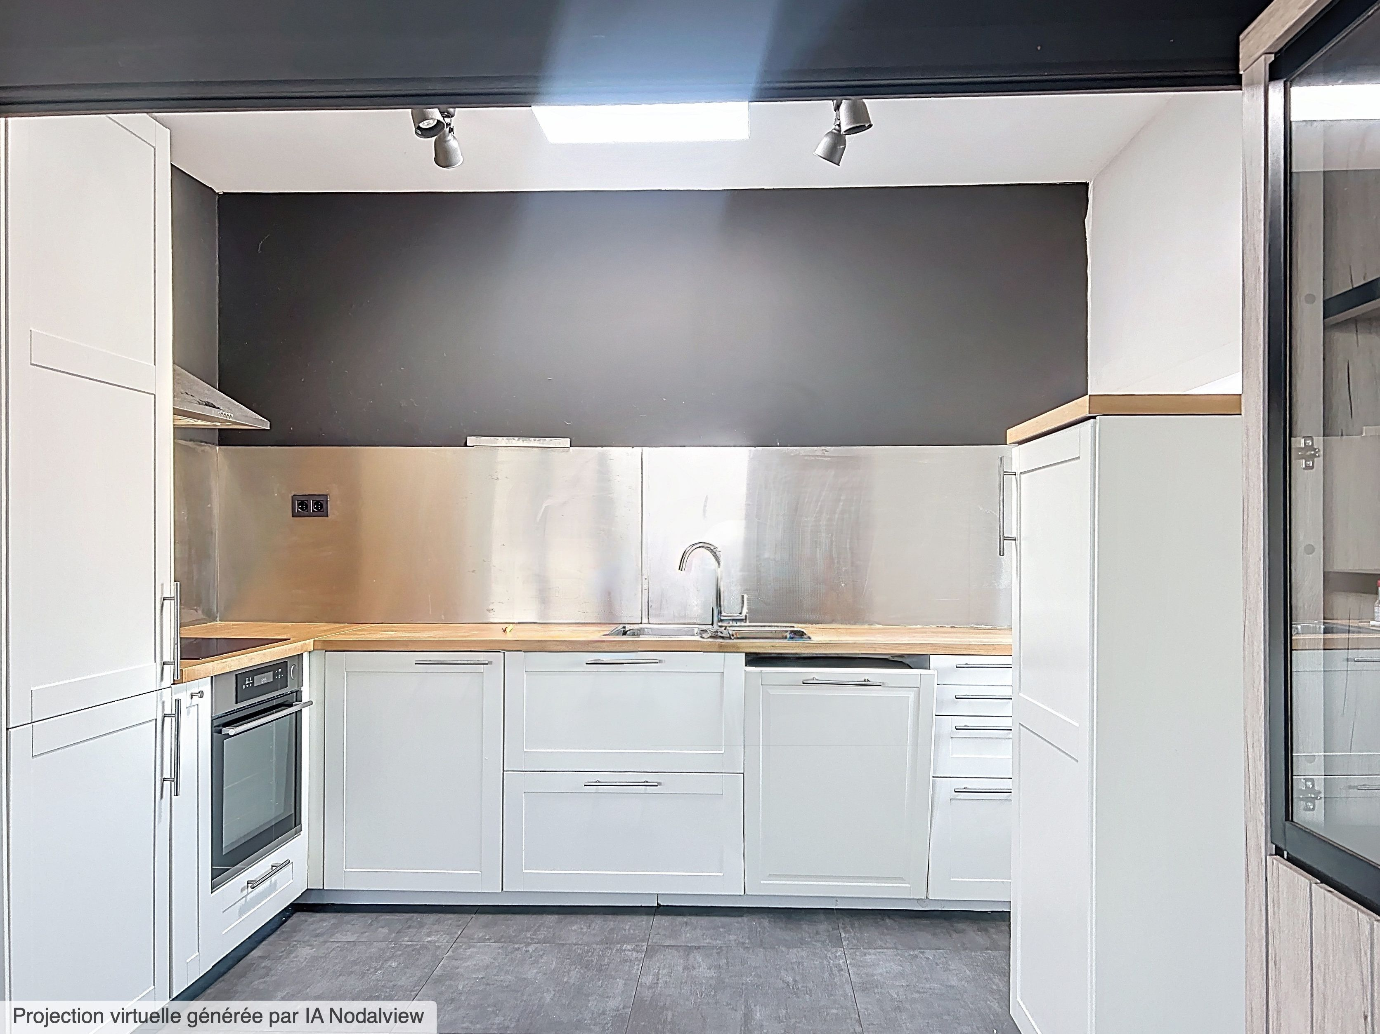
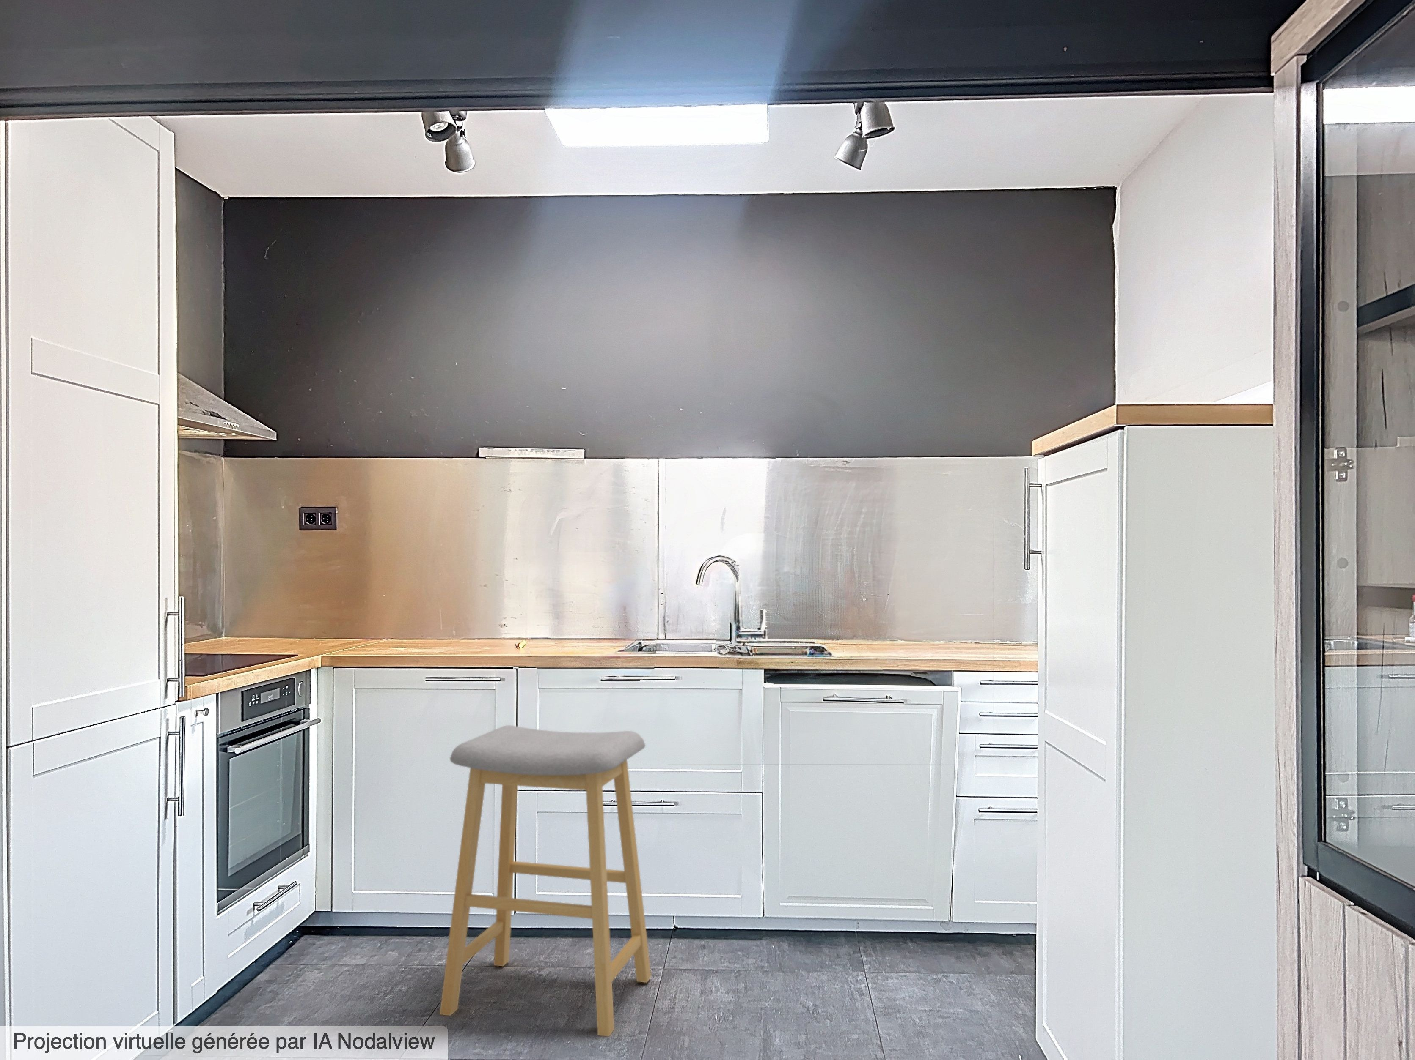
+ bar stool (550, 865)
